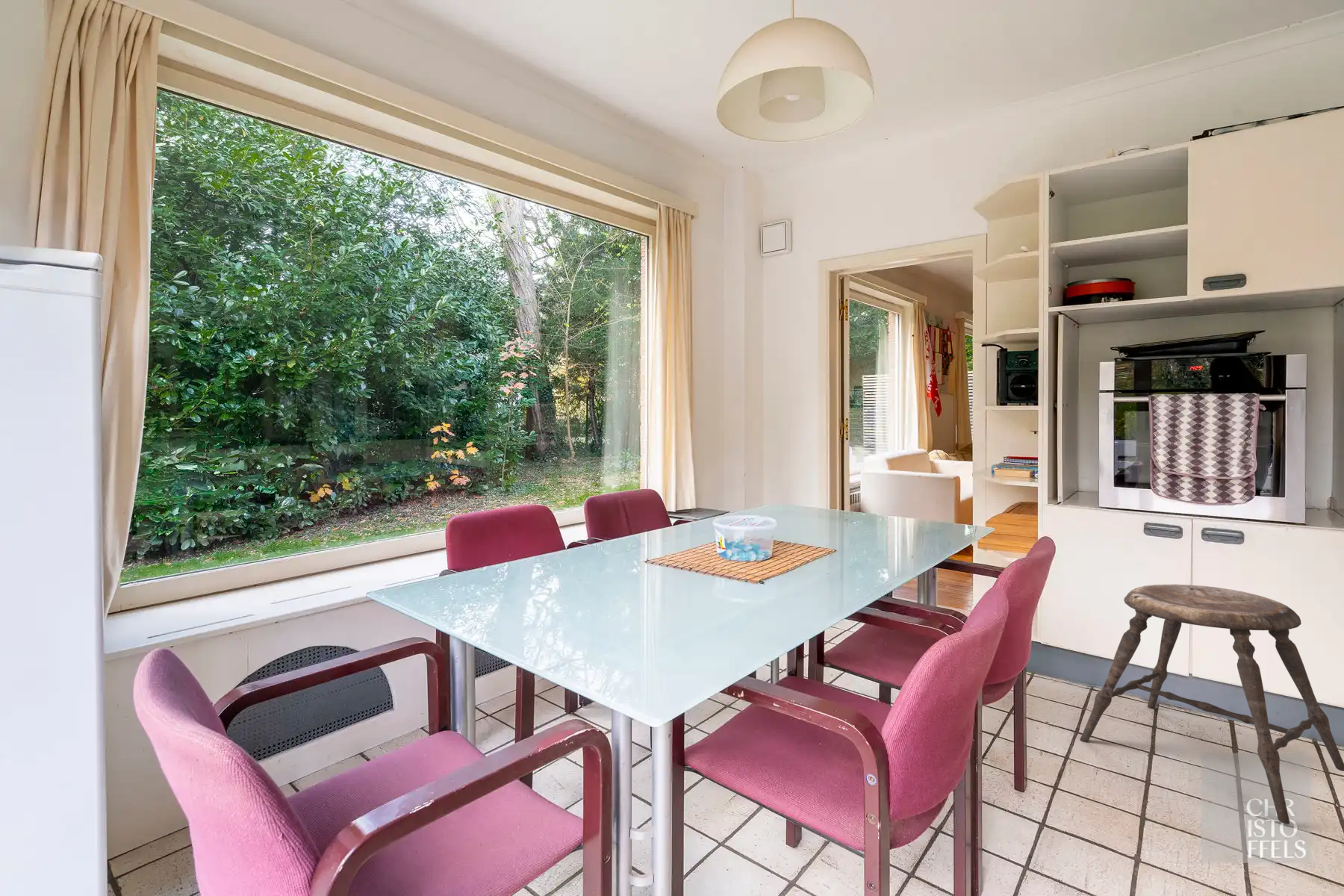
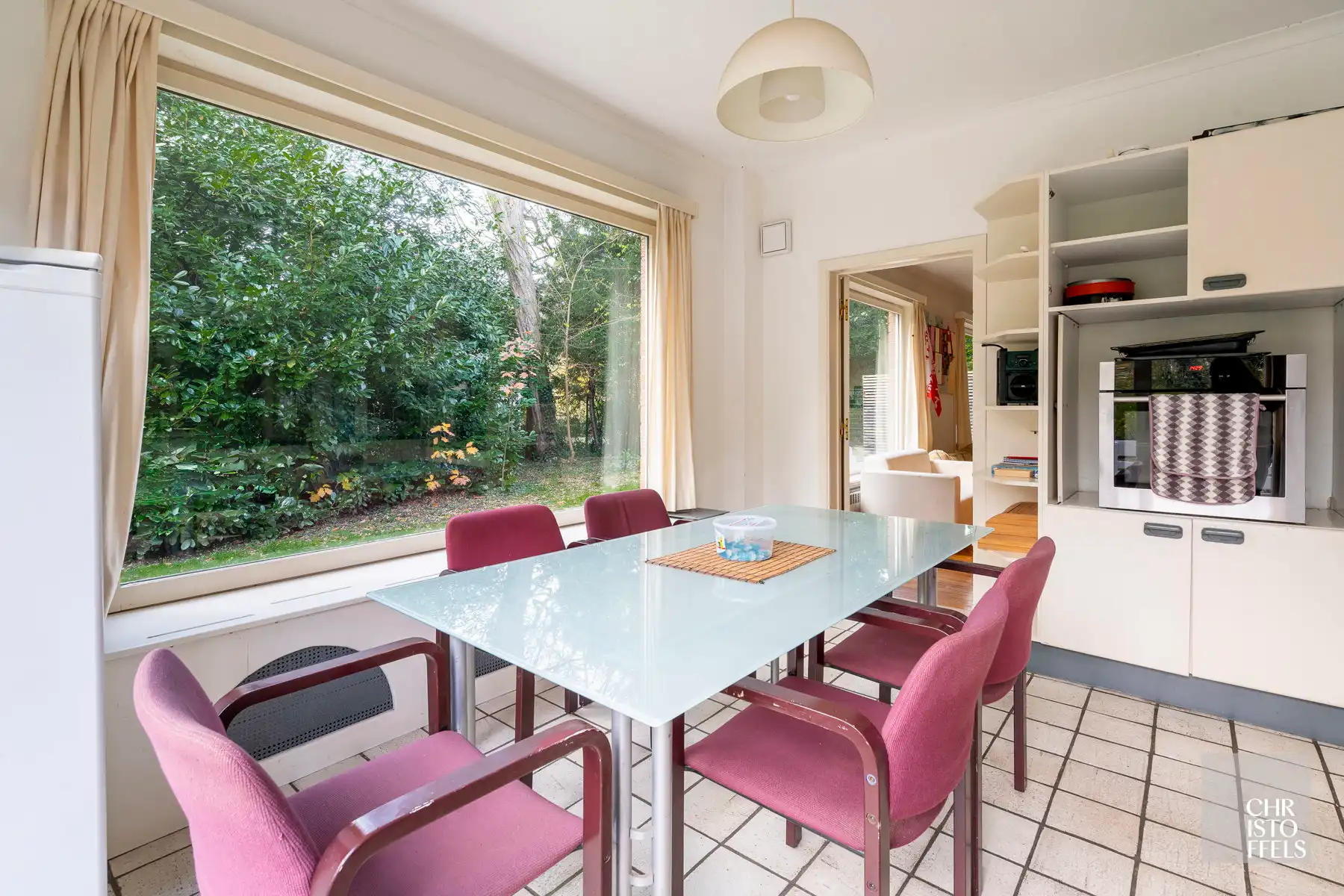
- stool (1200, 701)
